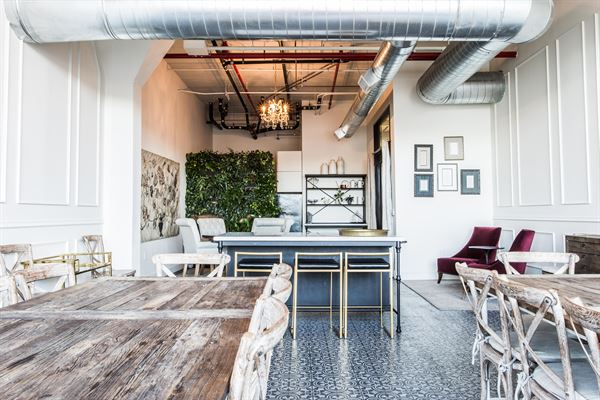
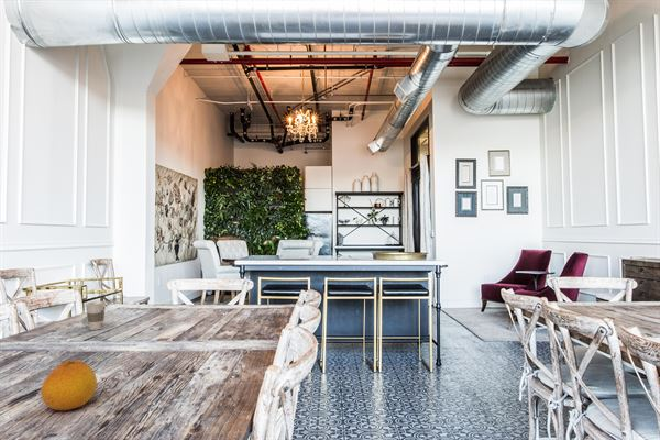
+ cup (94, 315)
+ fruit (69, 383)
